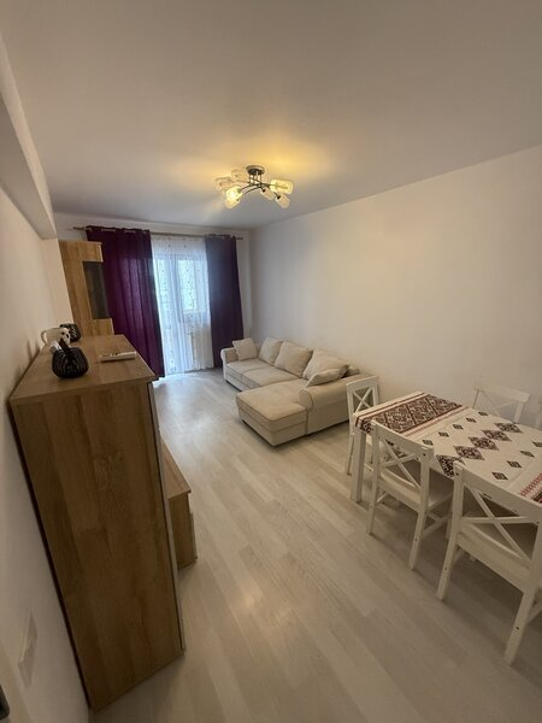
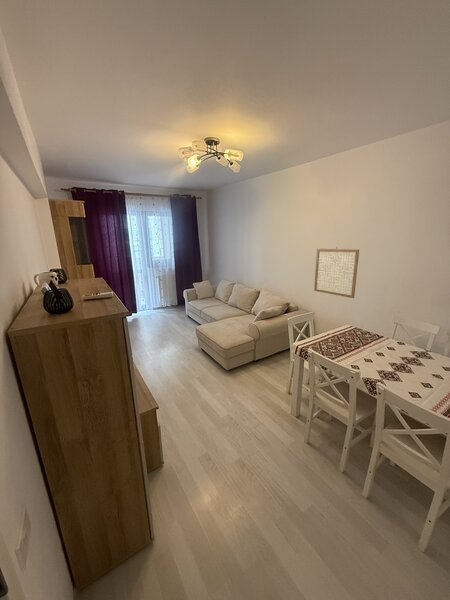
+ wall art (334, 270)
